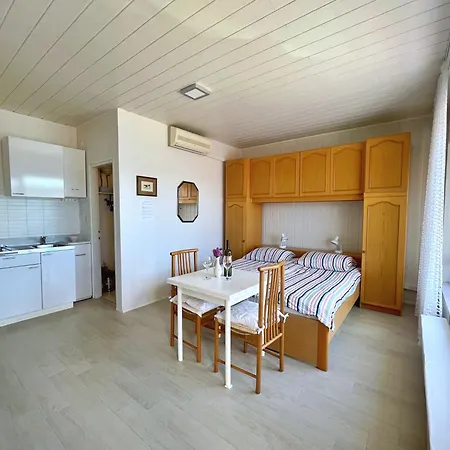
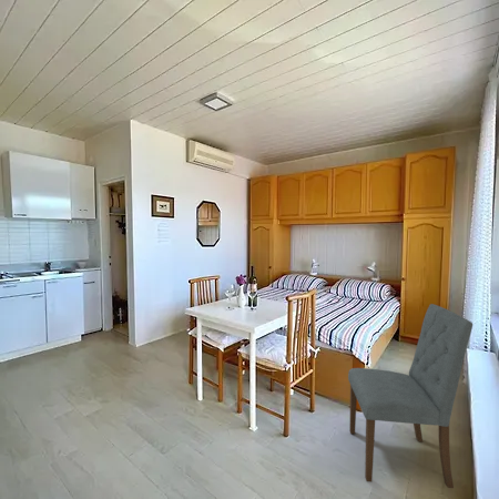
+ dining chair (401, 384)
